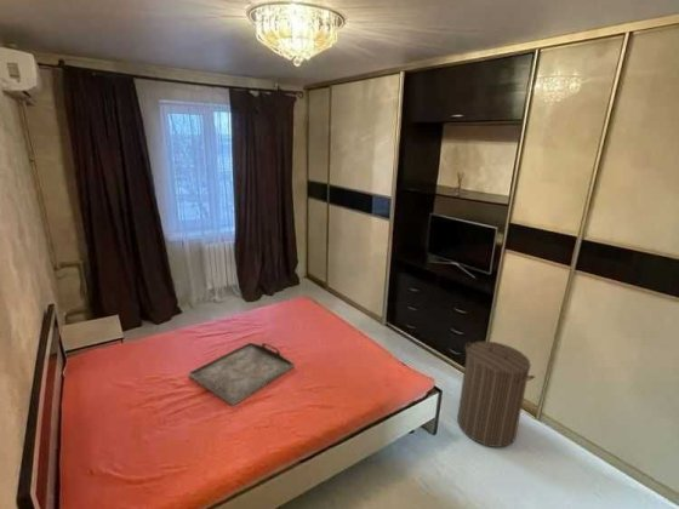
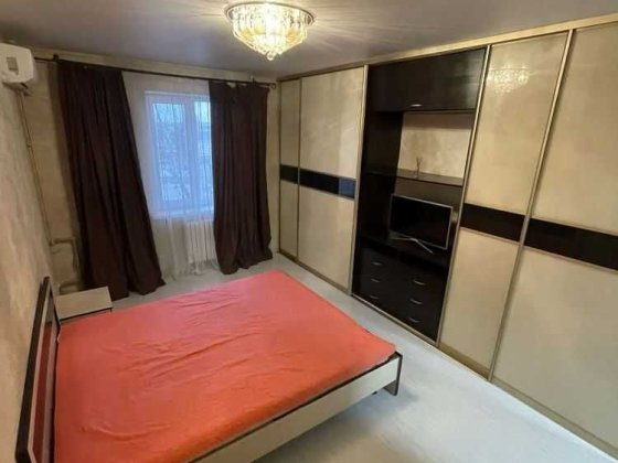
- serving tray (242, 366)
- laundry hamper (492, 387)
